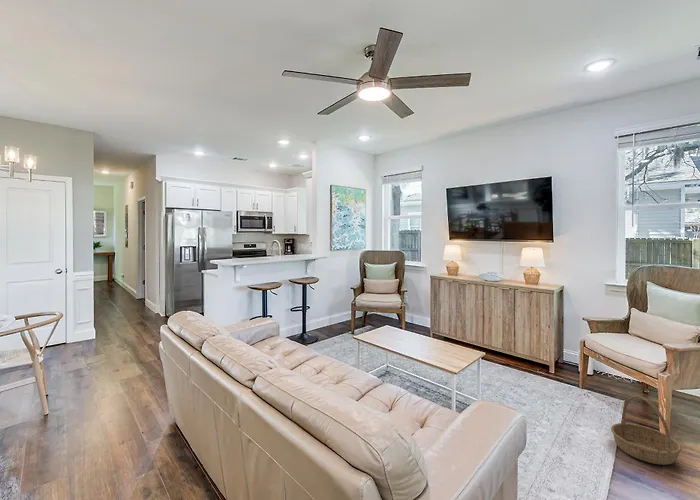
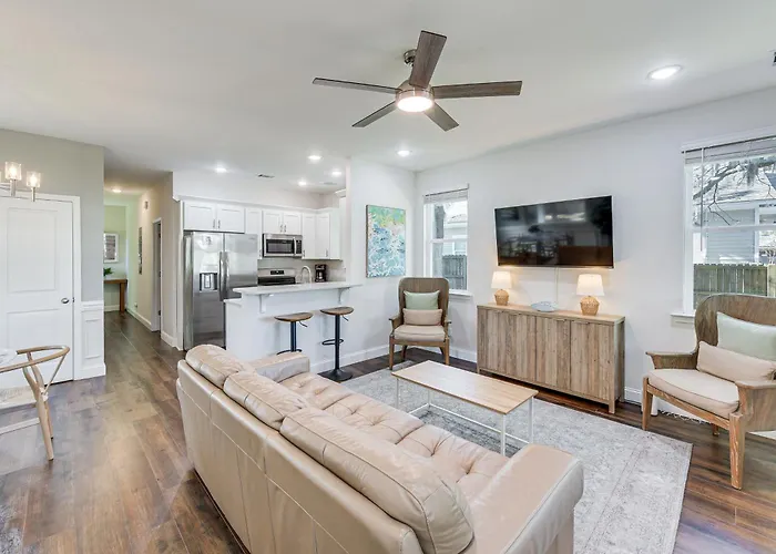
- basket (644, 426)
